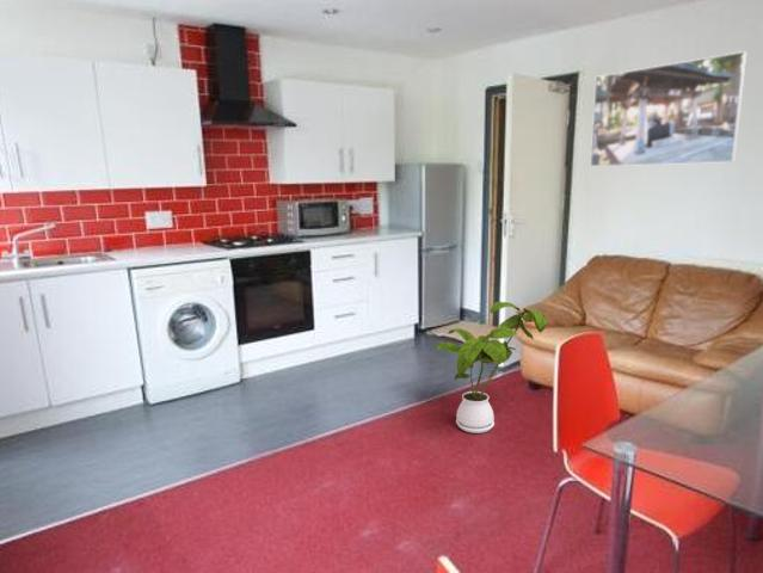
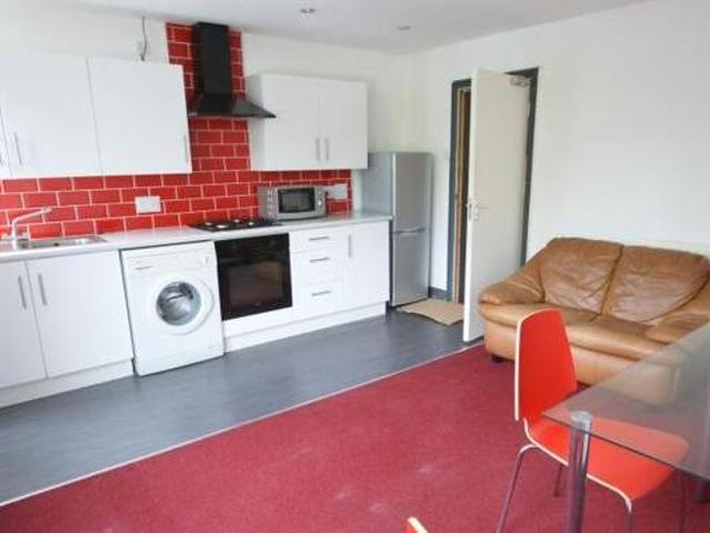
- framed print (659, 116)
- house plant (496, 362)
